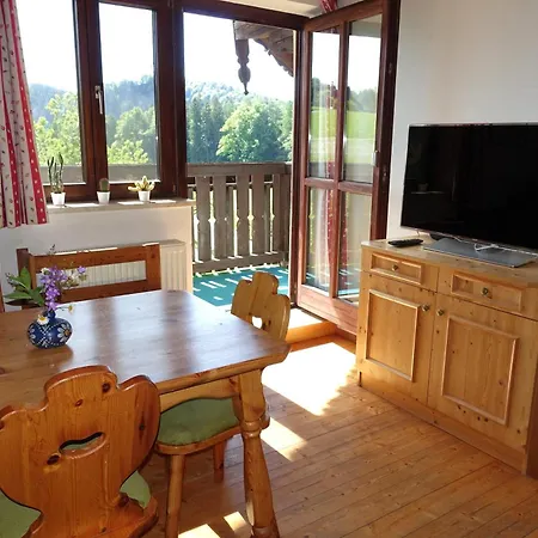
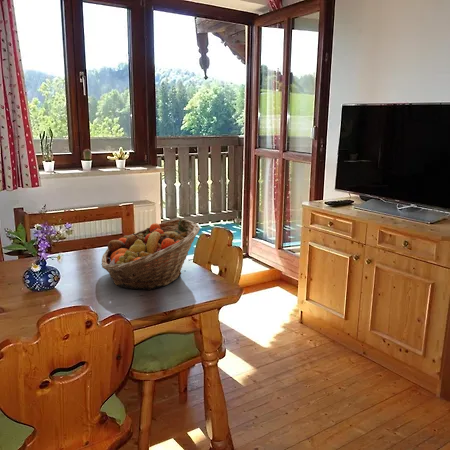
+ fruit basket (150, 250)
